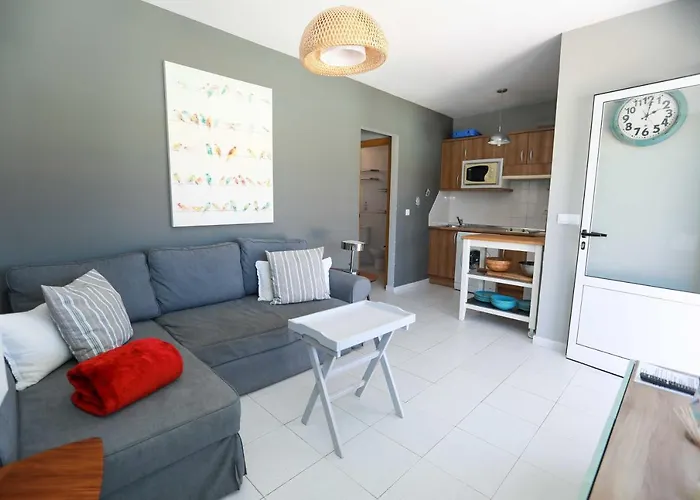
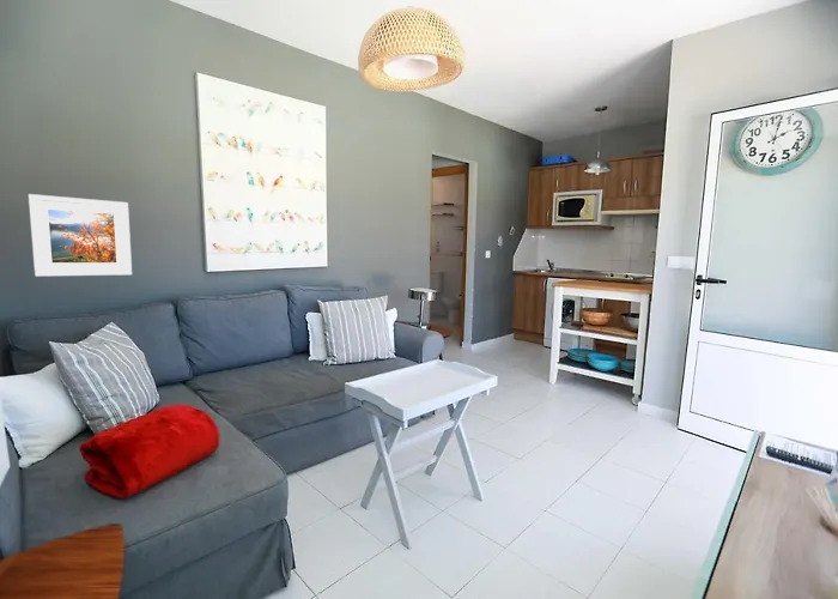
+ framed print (84, 237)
